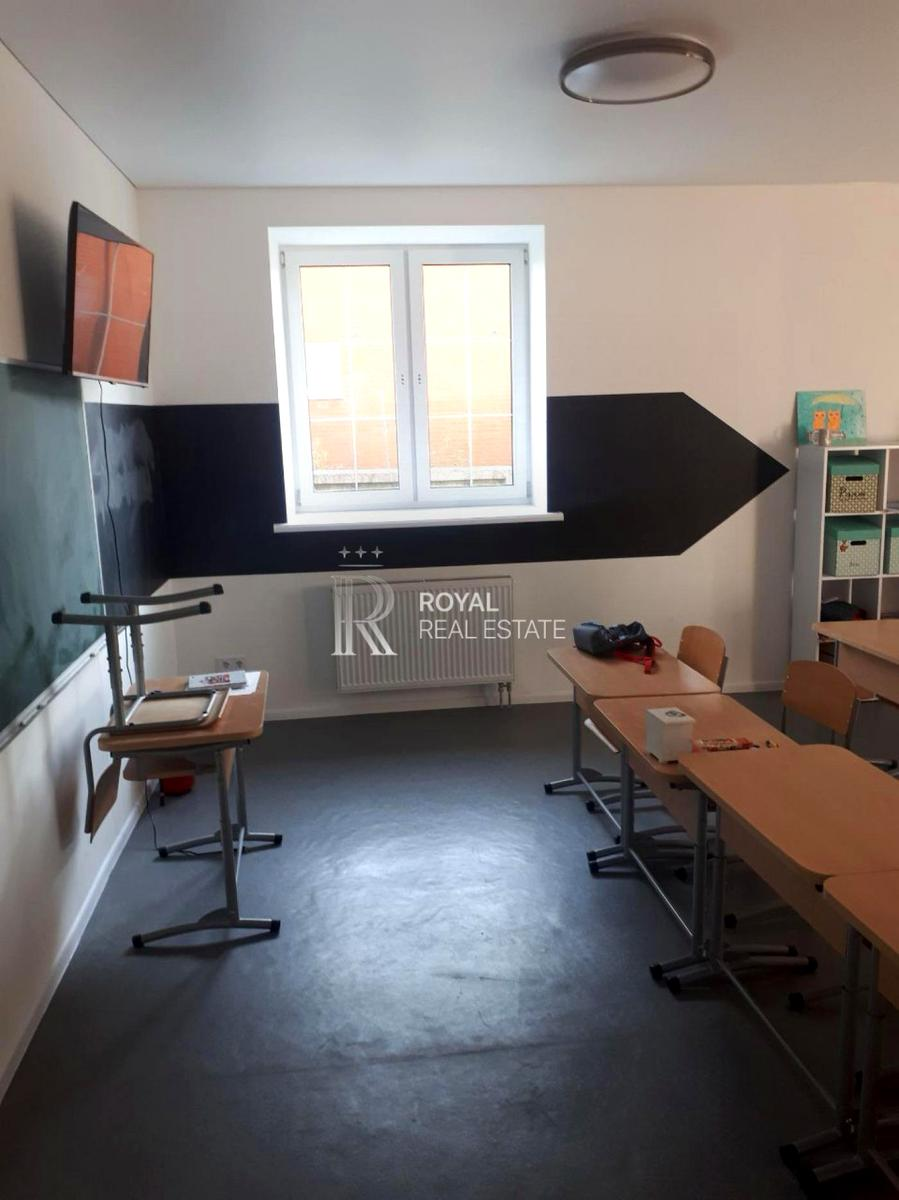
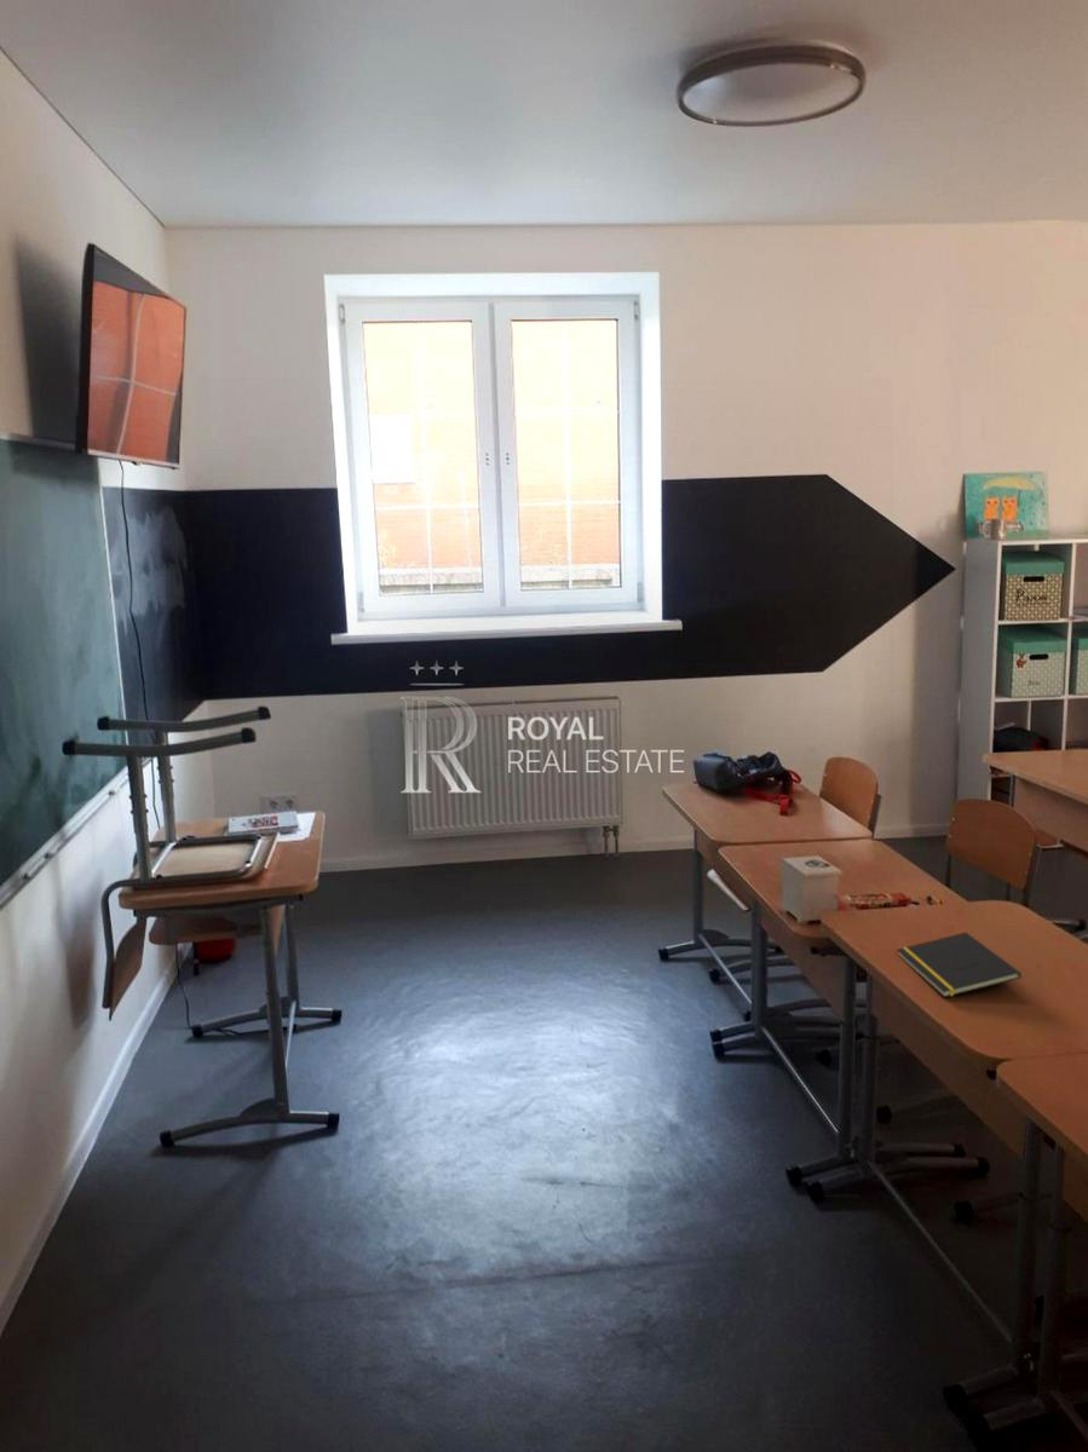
+ notepad (955, 963)
